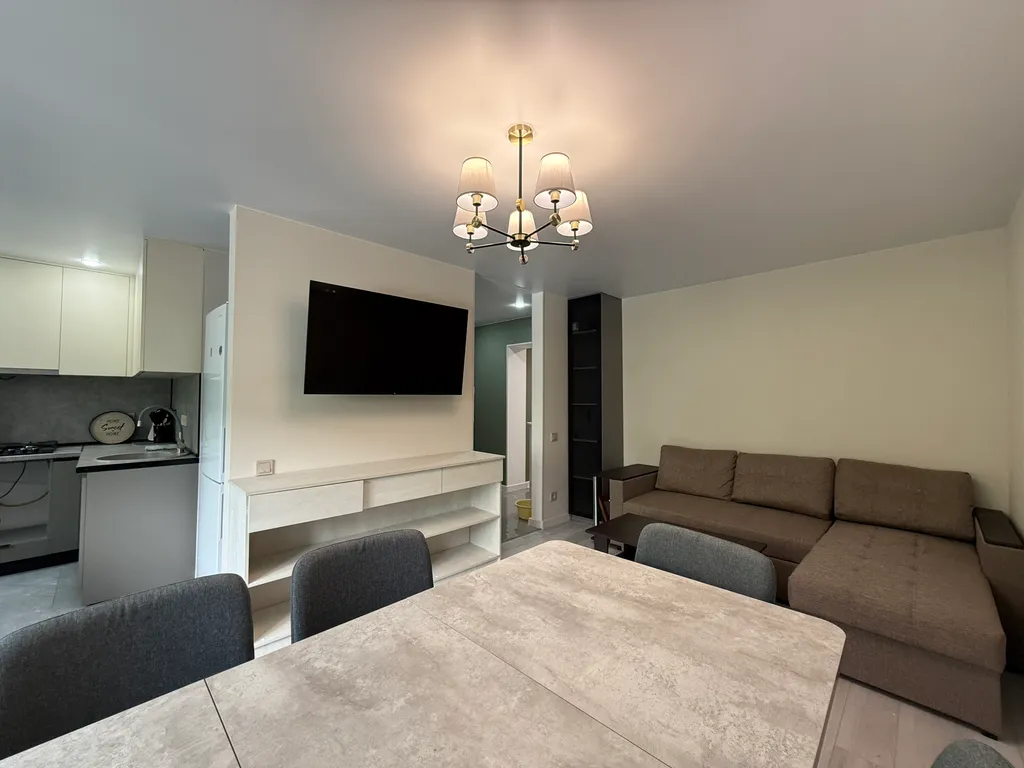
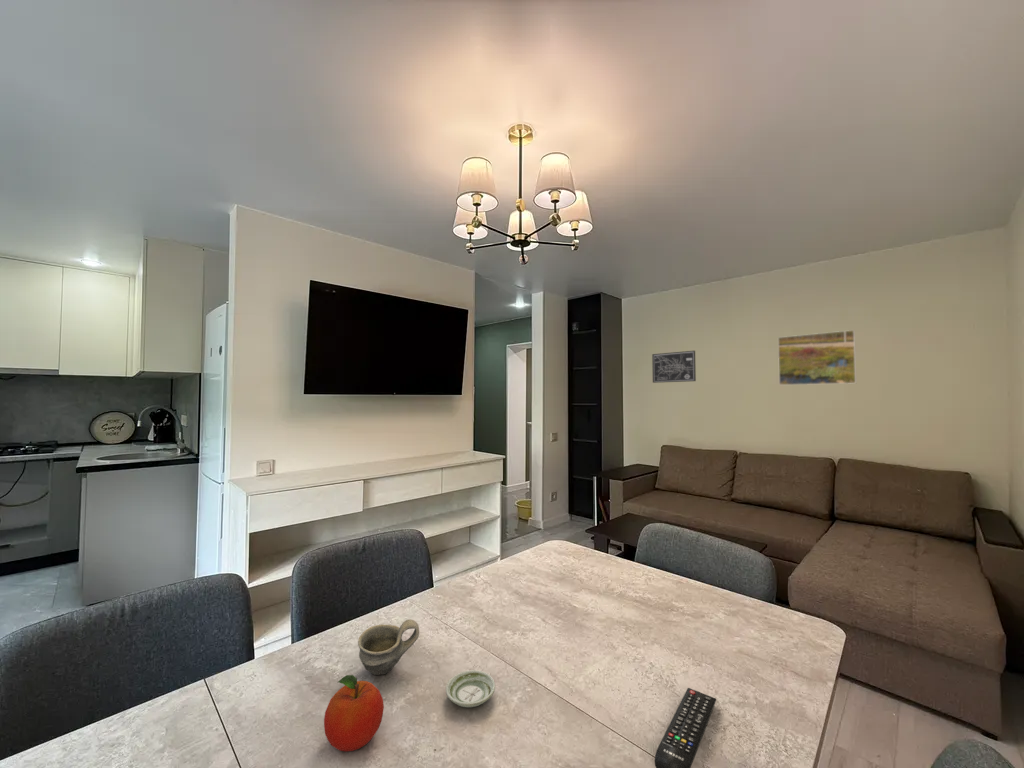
+ cup (385, 647)
+ wall art (673, 367)
+ remote control (688, 728)
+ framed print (815, 359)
+ fruit (355, 709)
+ saucer (470, 691)
